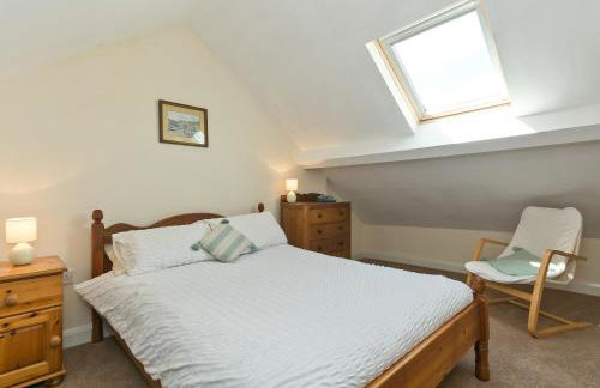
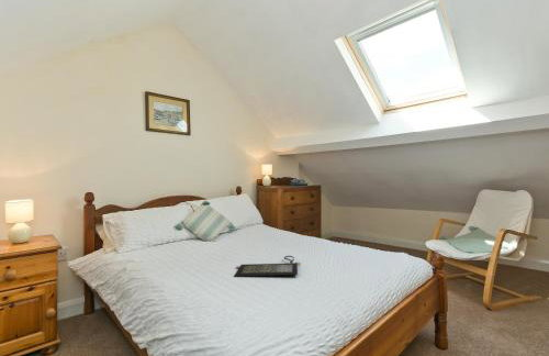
+ clutch bag (270, 268)
